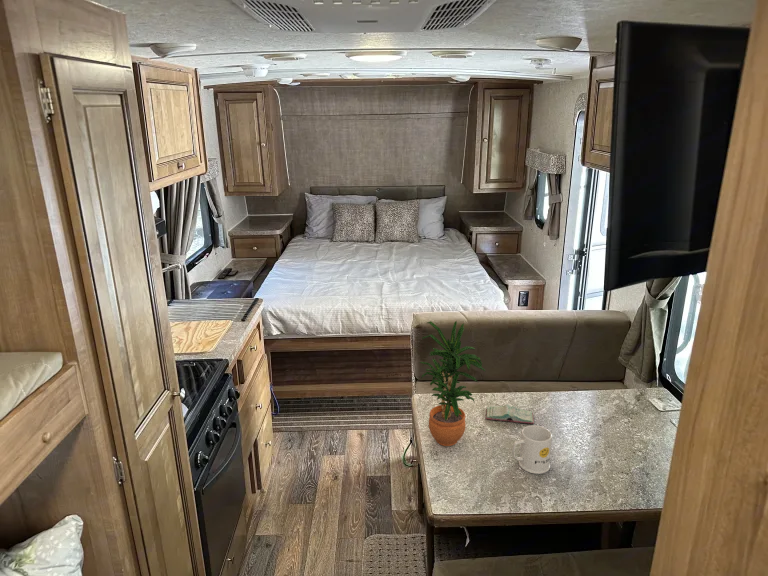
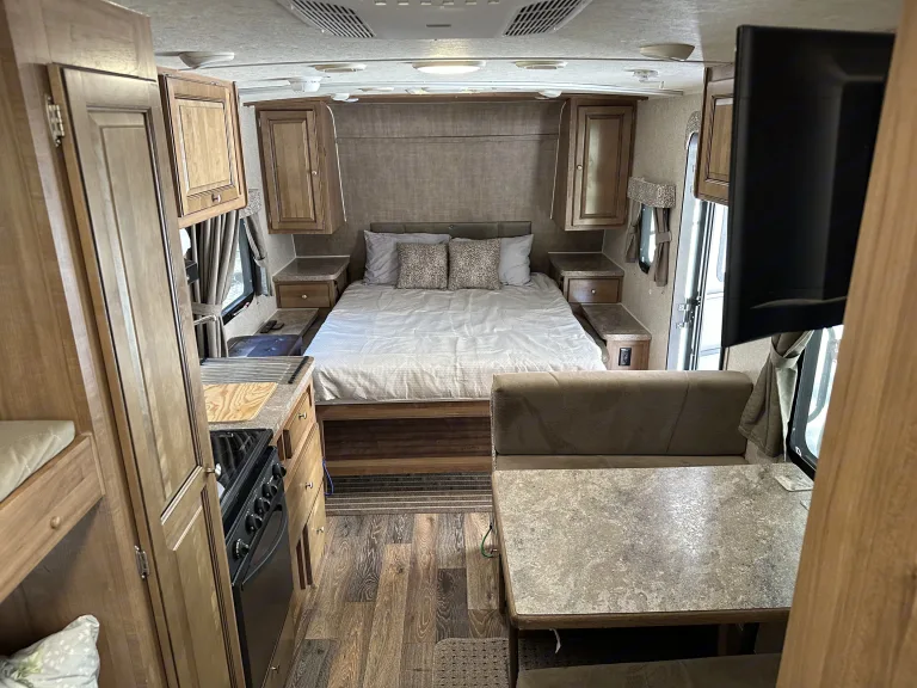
- potted plant (454, 385)
- mug (531, 449)
- book (509, 412)
